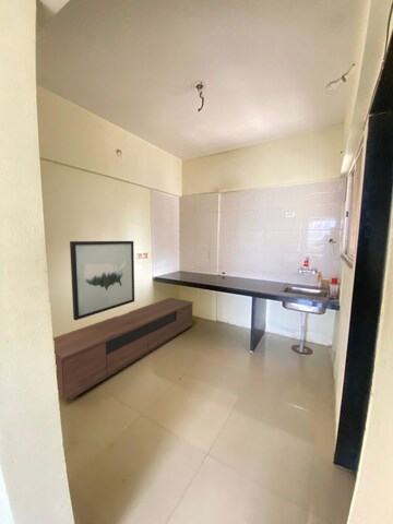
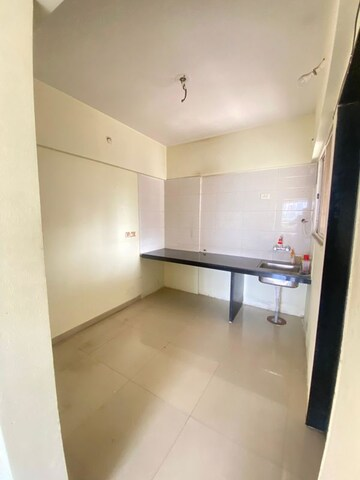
- wall art (106, 275)
- tv stand (135, 334)
